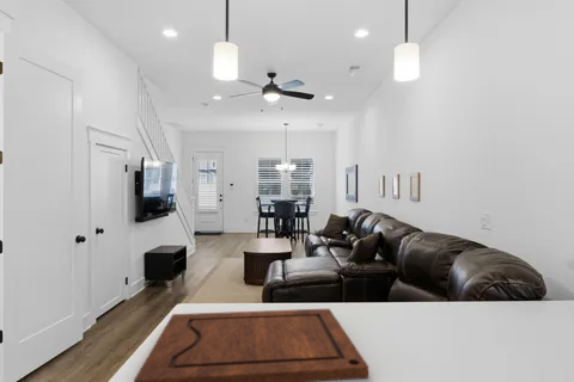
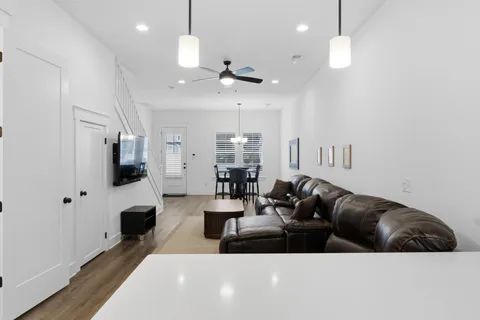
- cutting board (254, 340)
